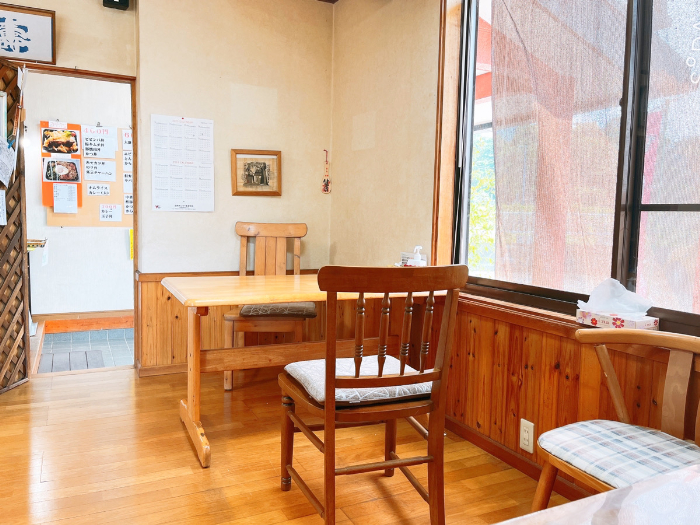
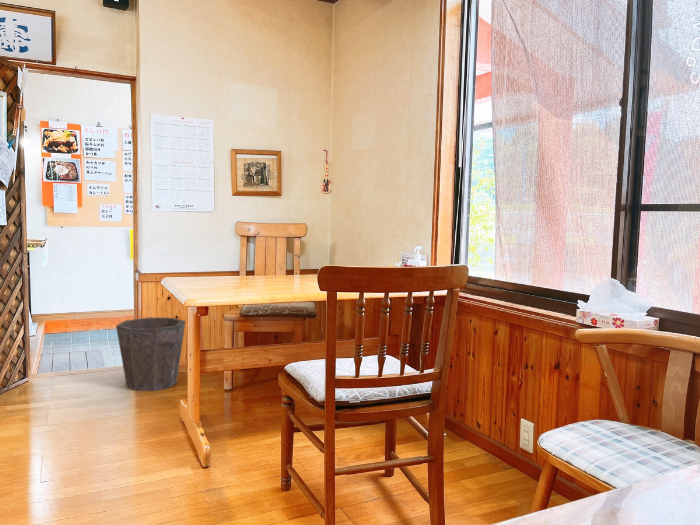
+ waste bin (151, 353)
